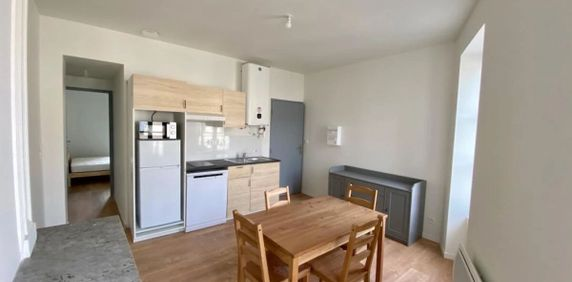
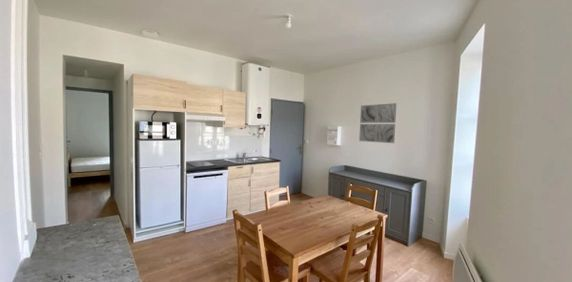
+ wall art (376, 122)
